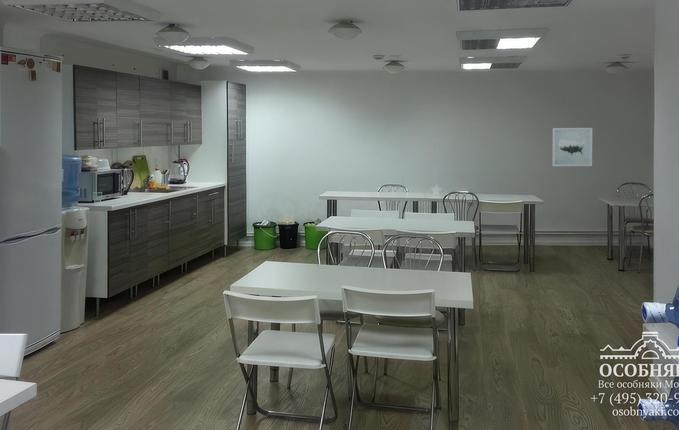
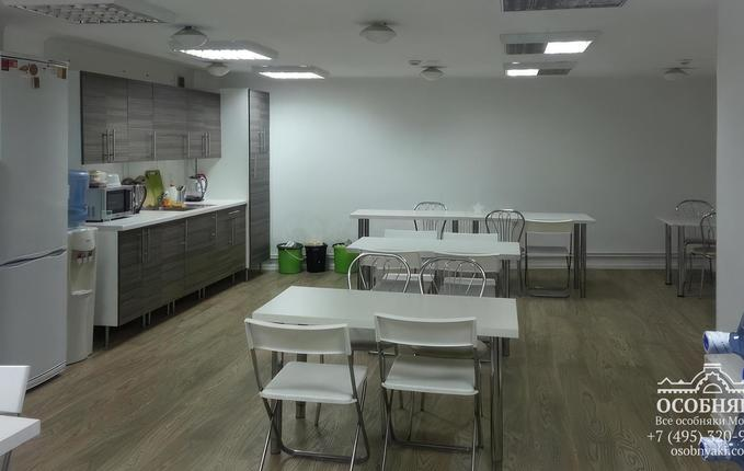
- wall art (572, 147)
